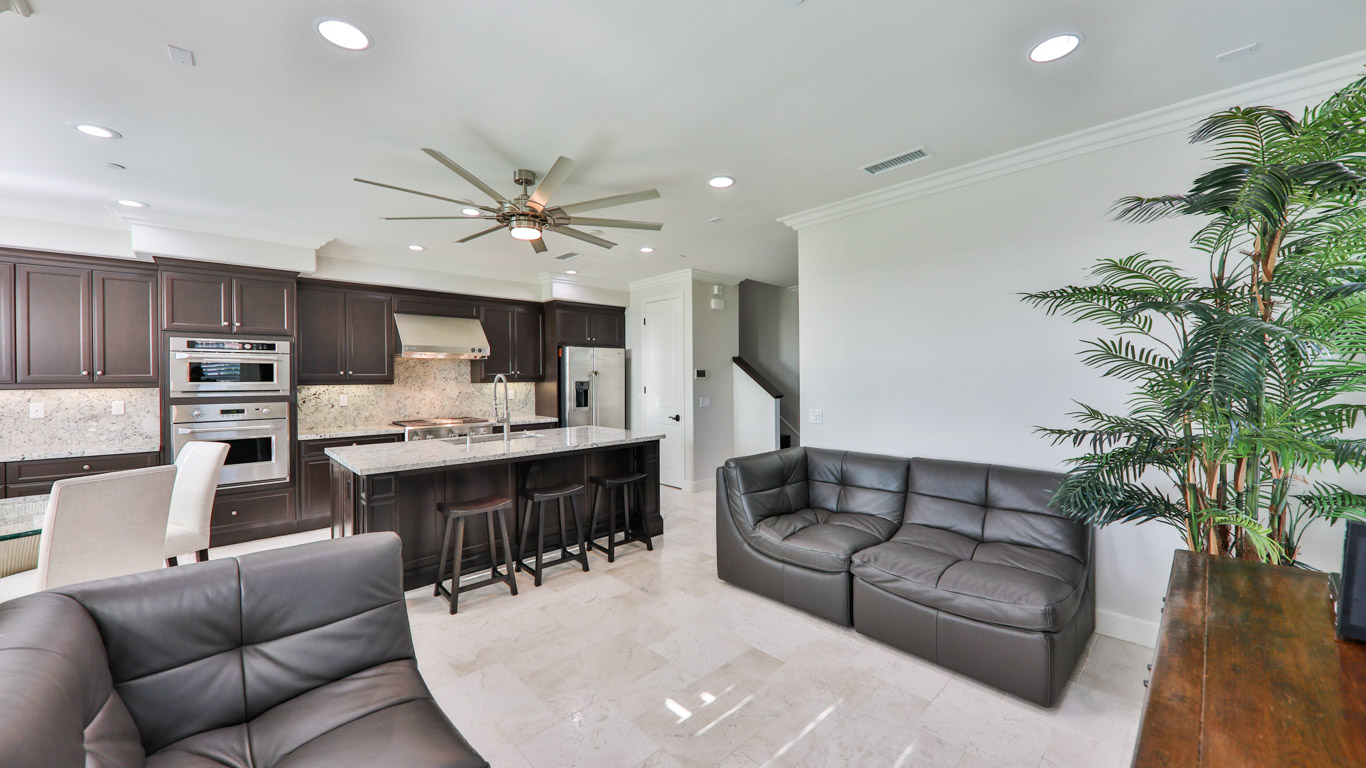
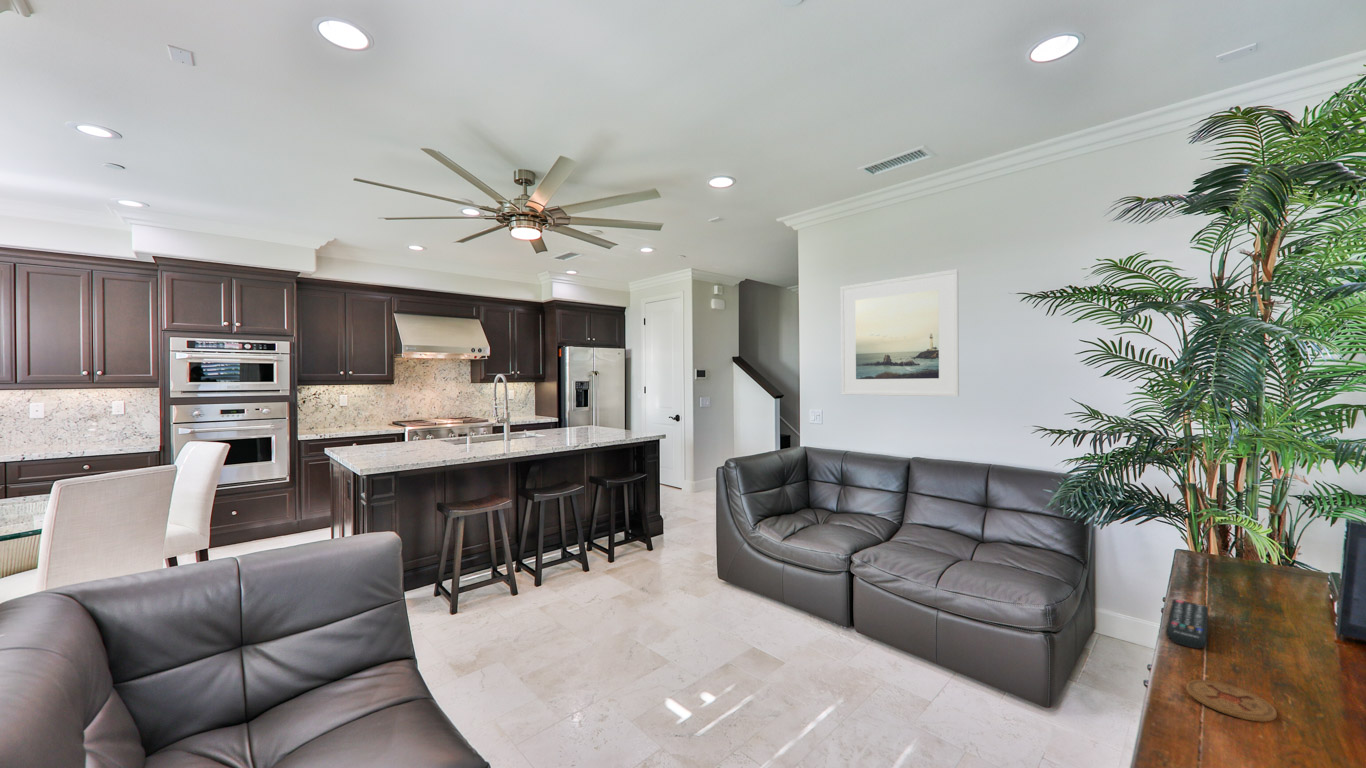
+ coaster (1229, 699)
+ remote control (1188, 622)
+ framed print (895, 337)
